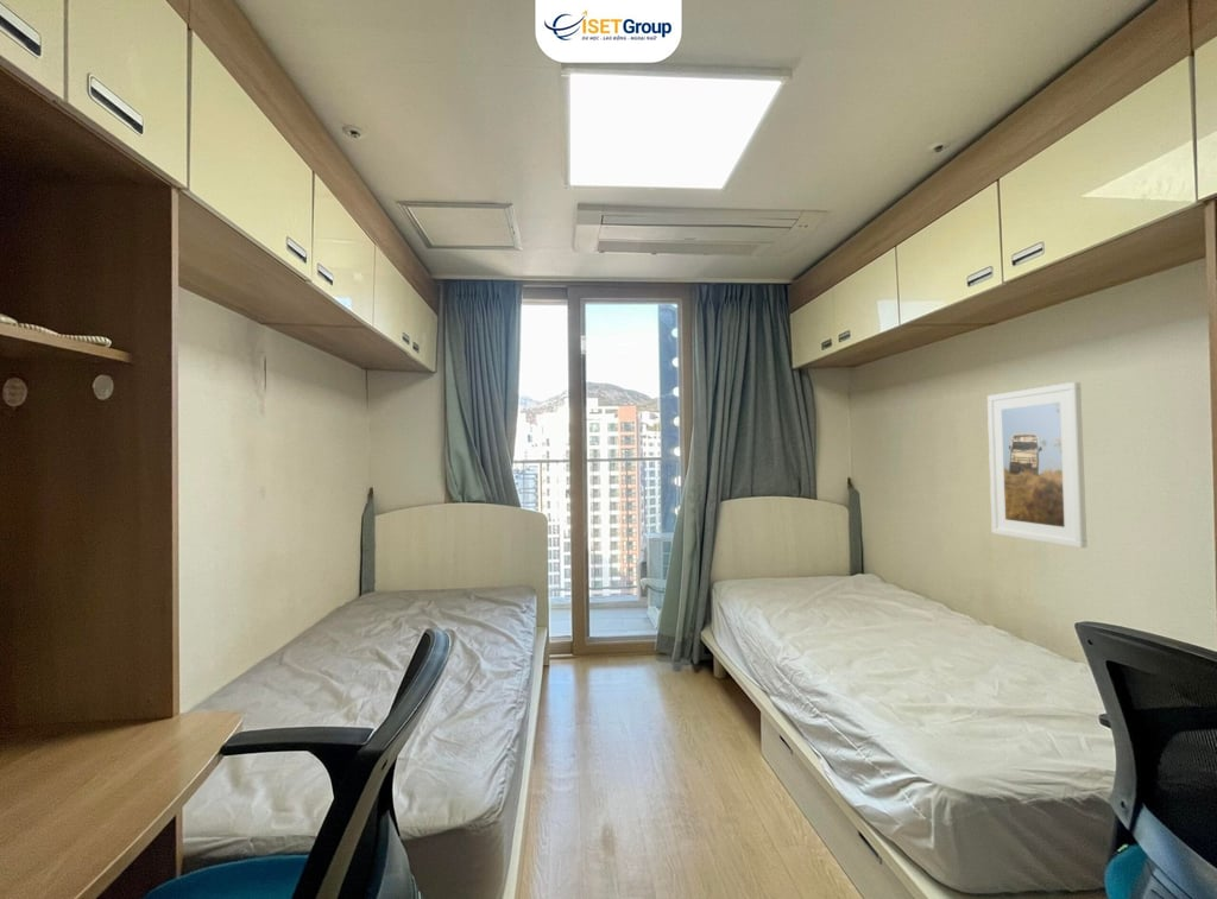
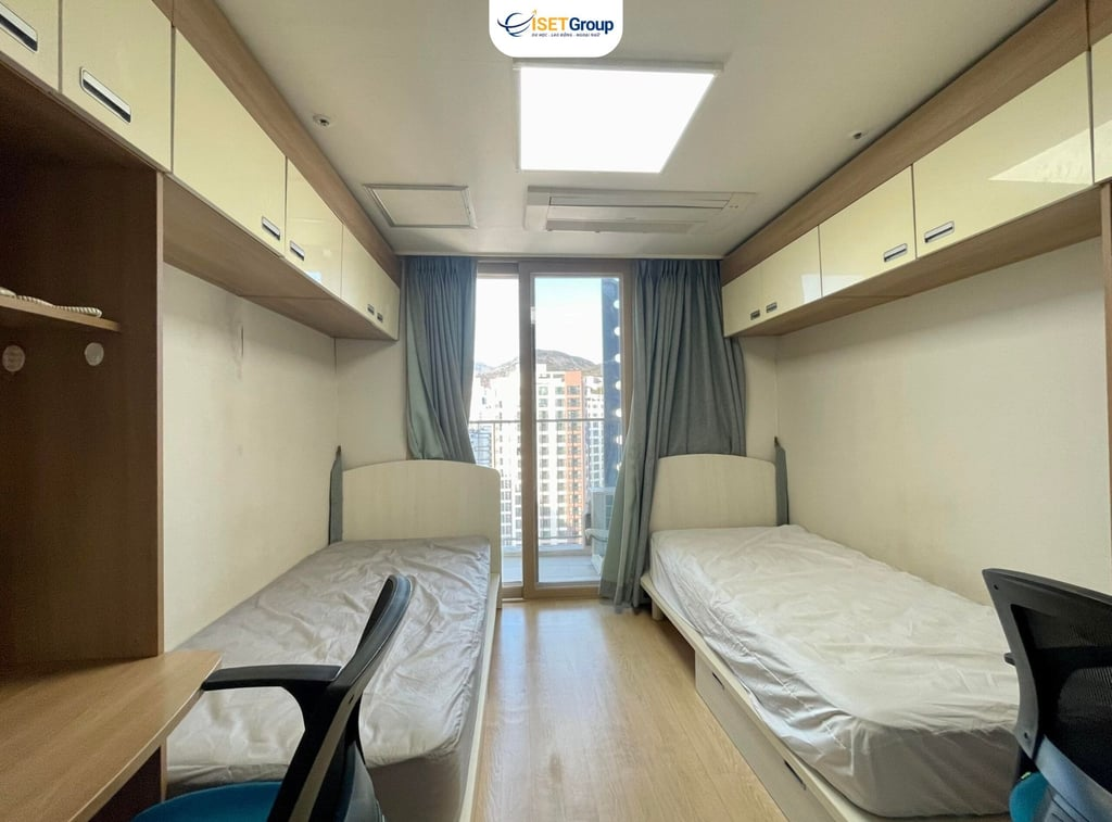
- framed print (1032, 464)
